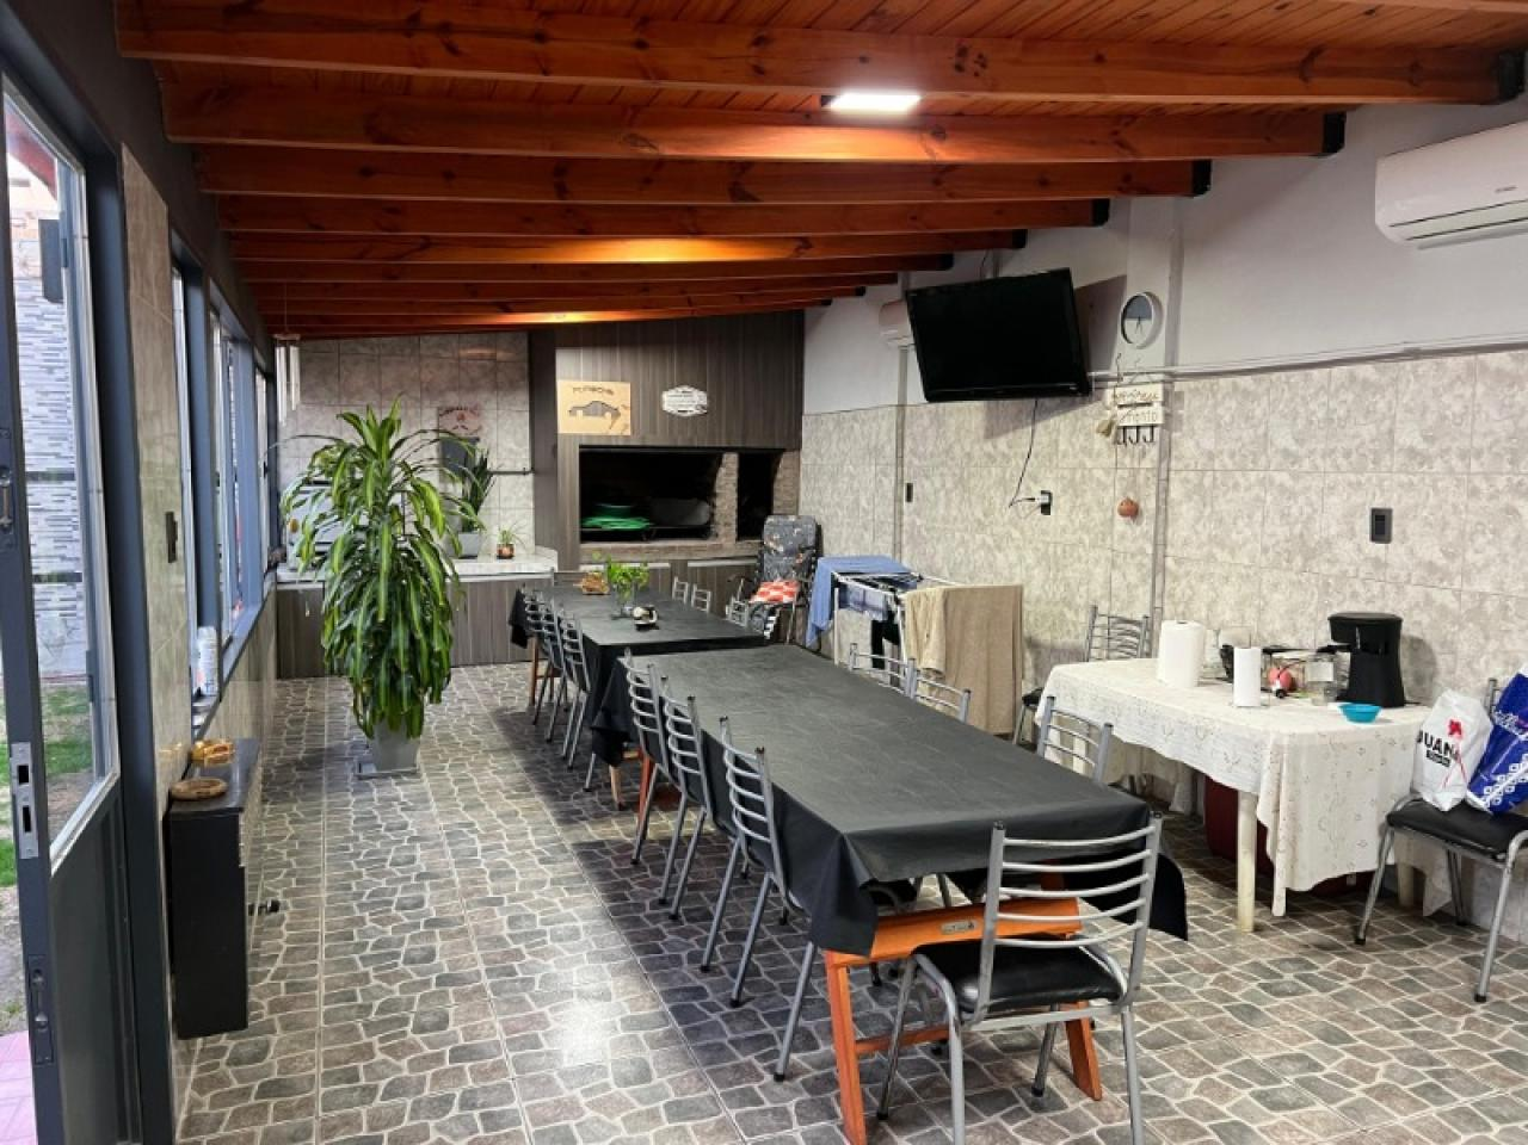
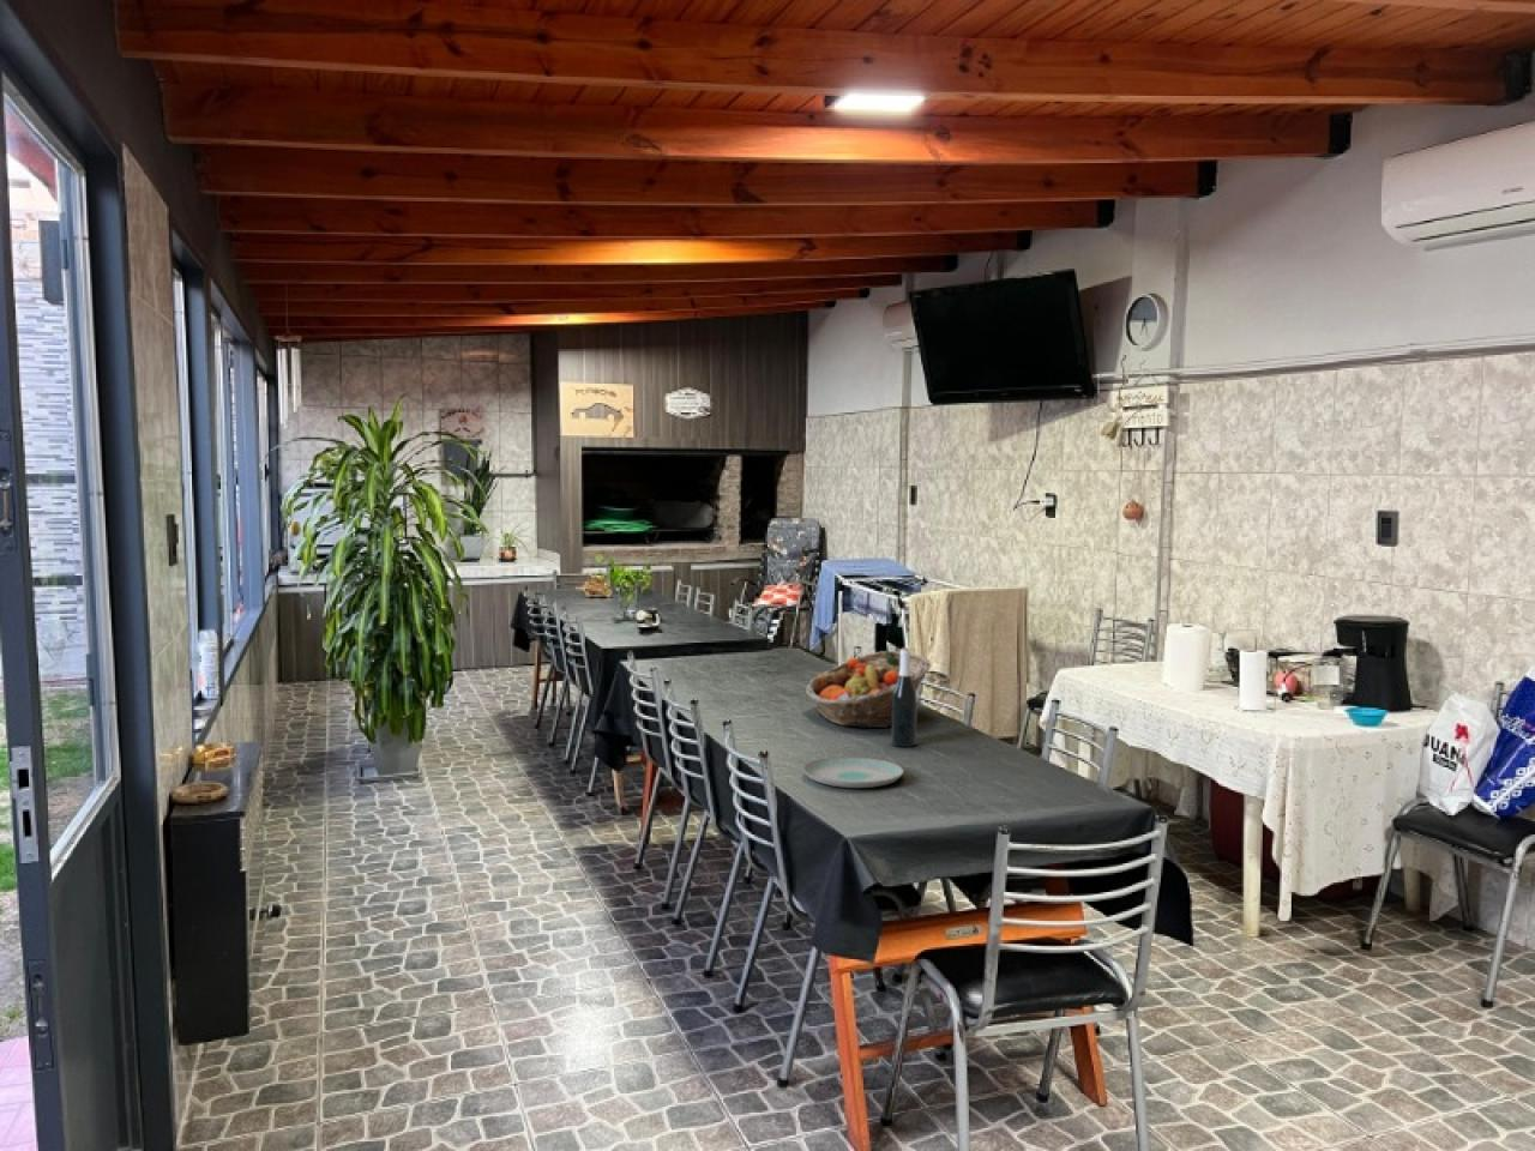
+ wine bottle (904, 695)
+ plate (852, 773)
+ fruit basket (867, 687)
